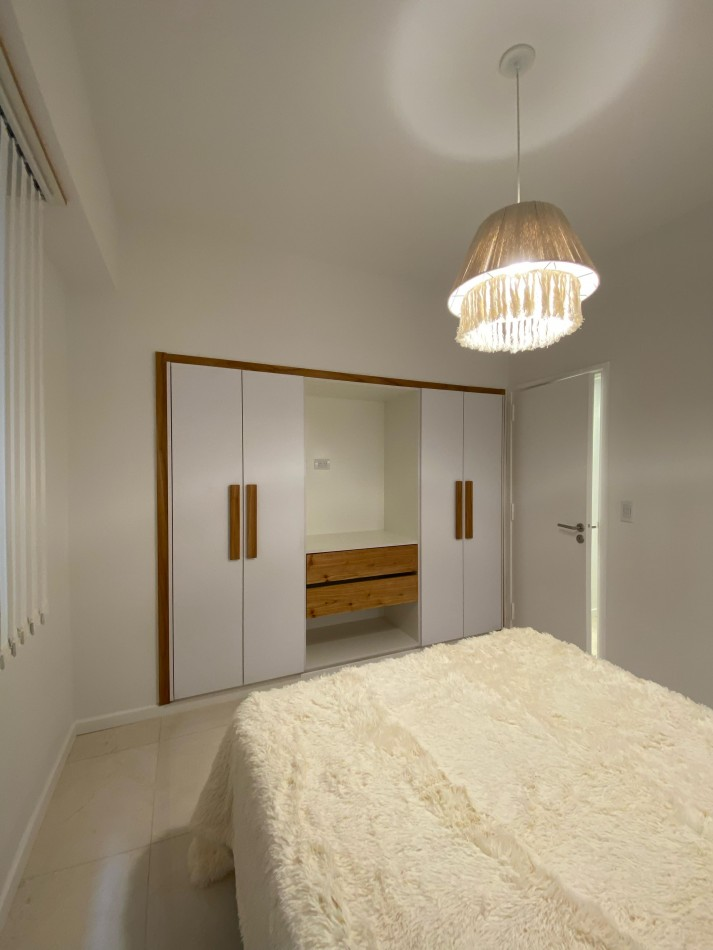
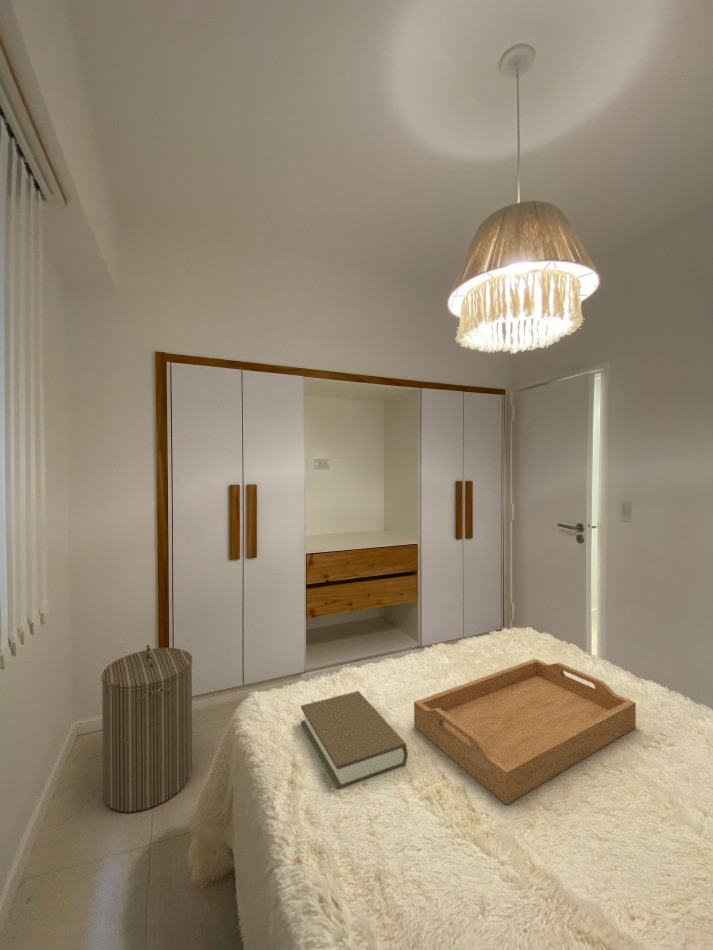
+ serving tray (524, 710)
+ book (350, 732)
+ laundry hamper (149, 713)
